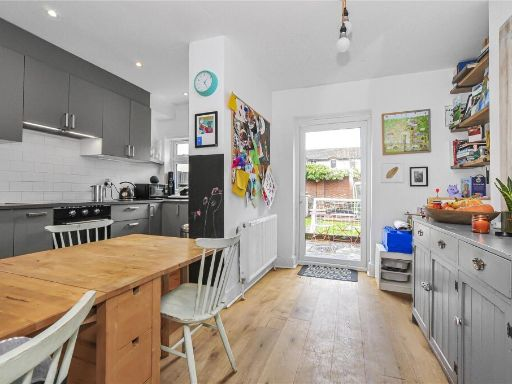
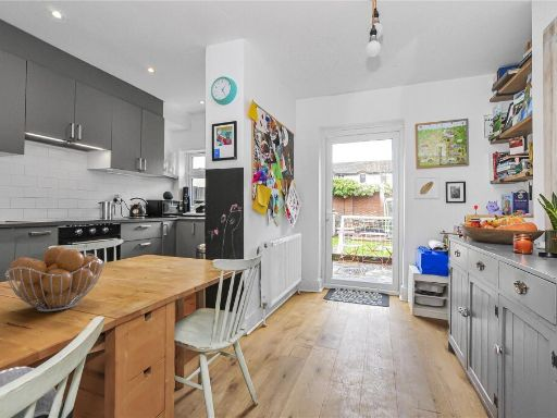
+ fruit basket (58, 276)
